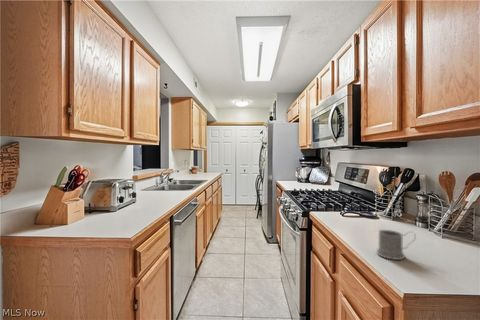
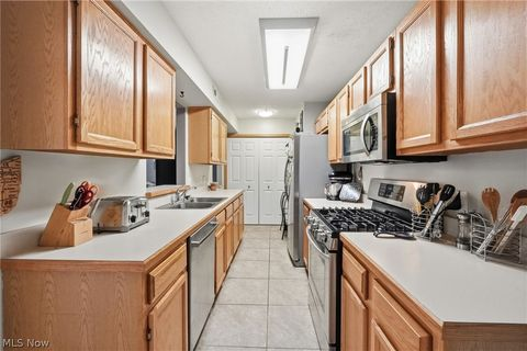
- mug (395, 242)
